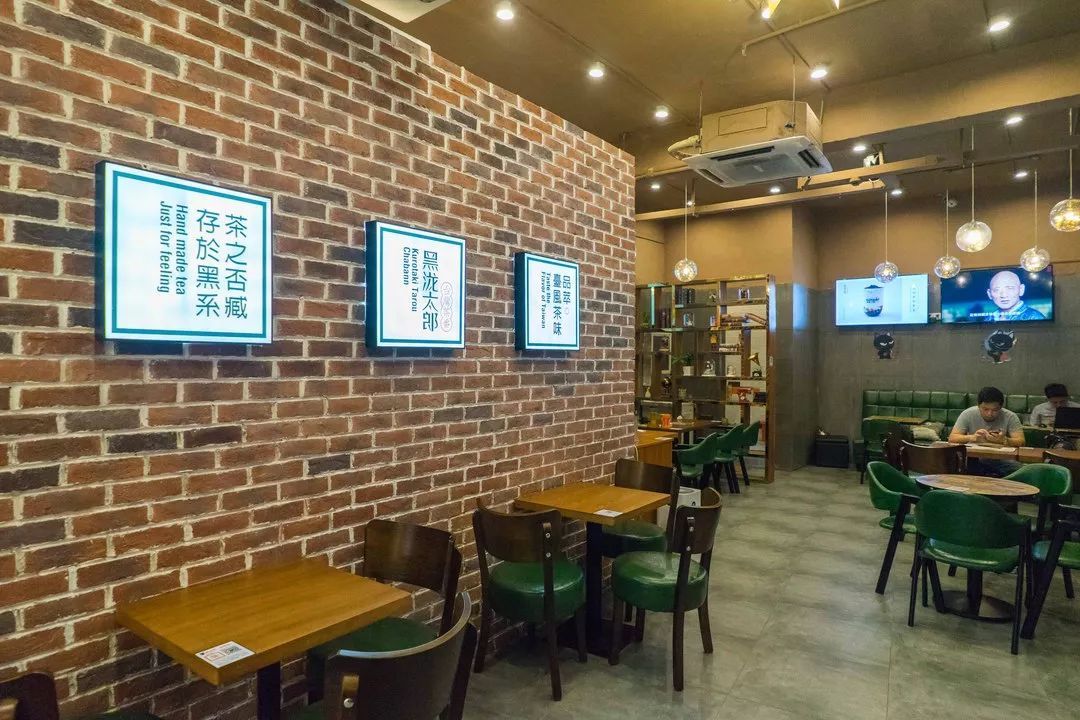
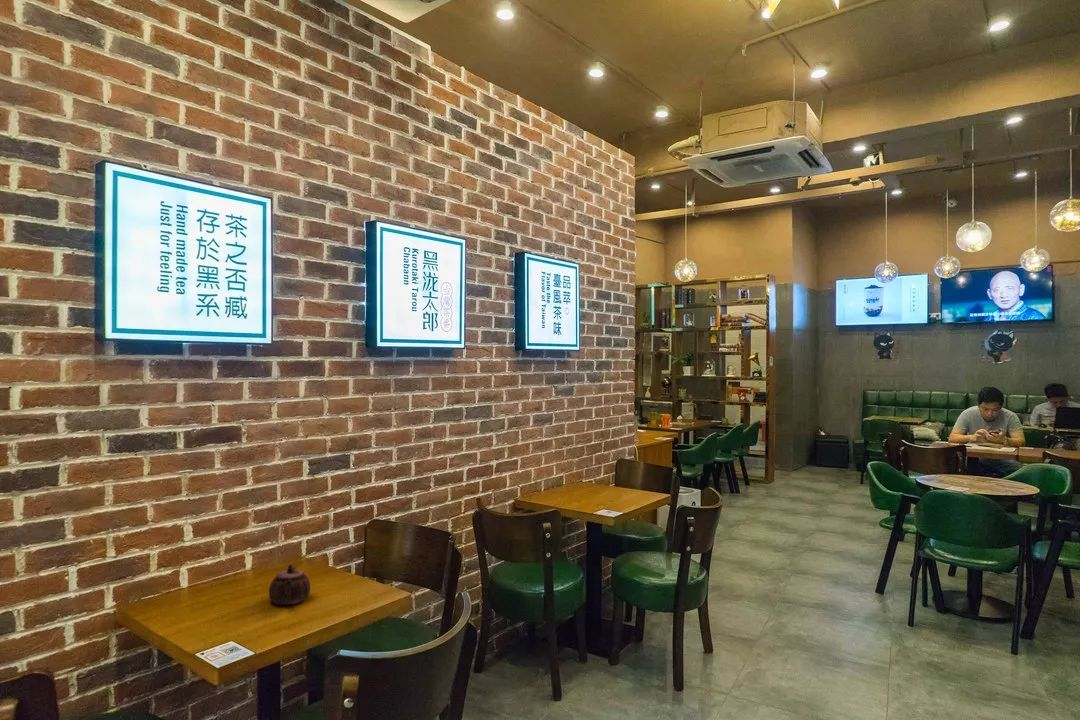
+ teapot (289, 582)
